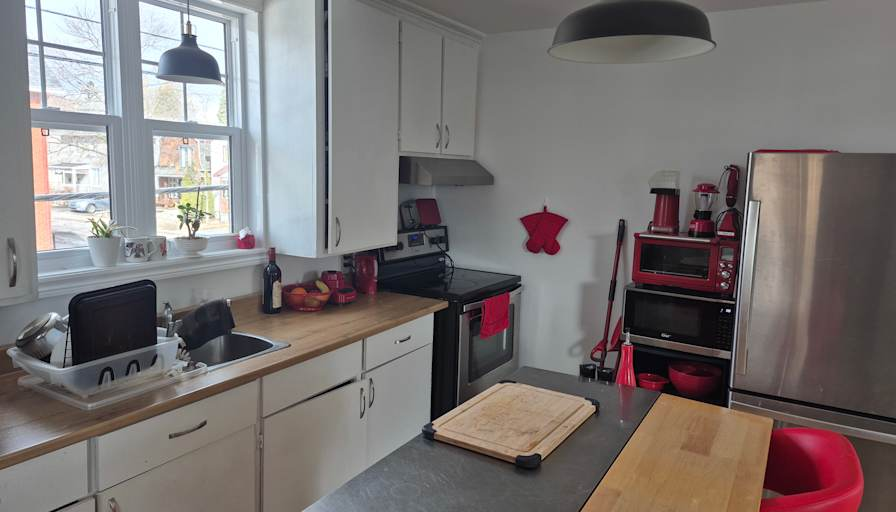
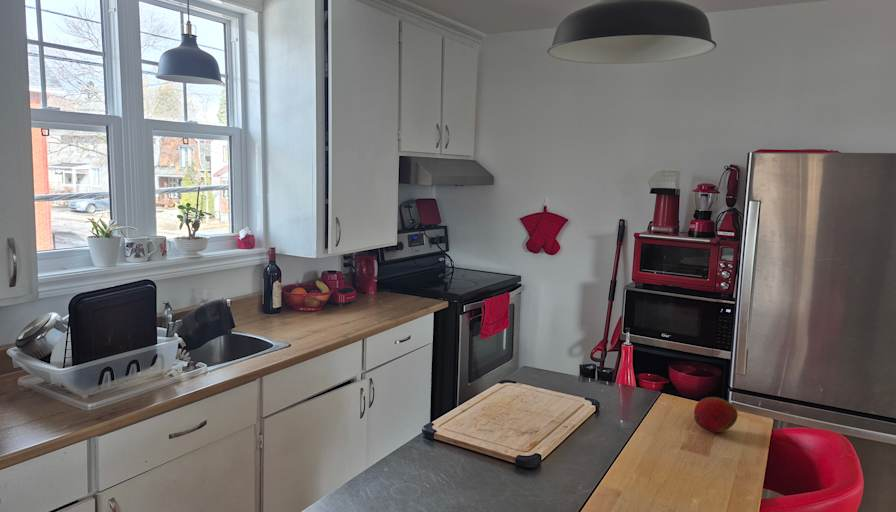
+ fruit (715, 414)
